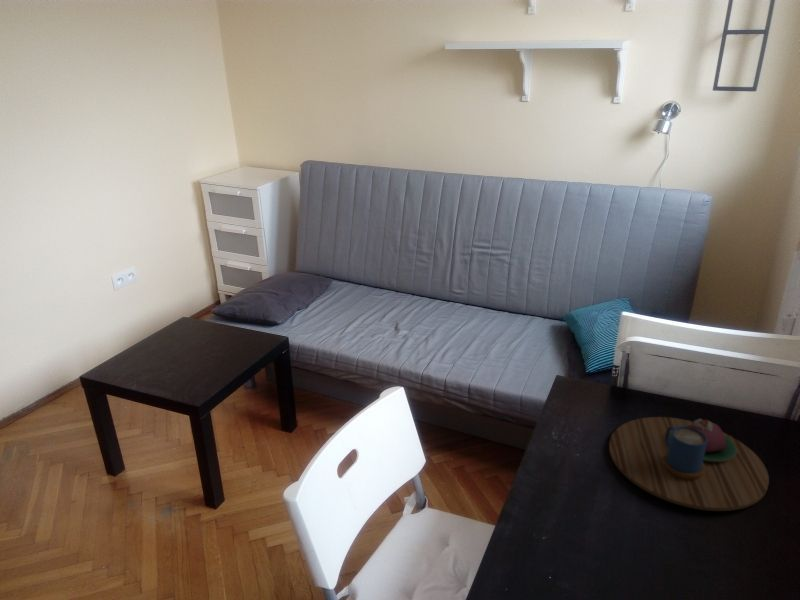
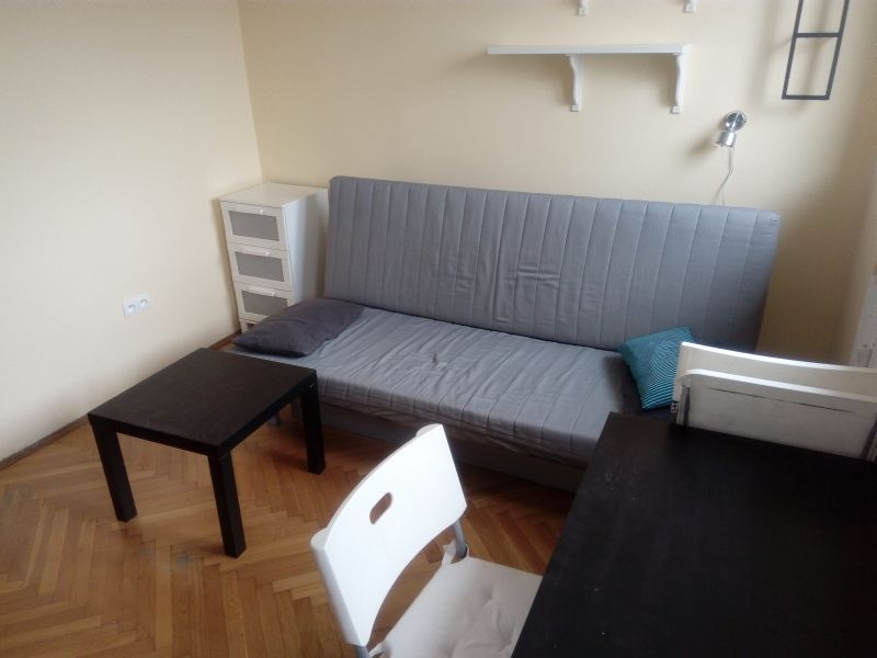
- mug (691, 425)
